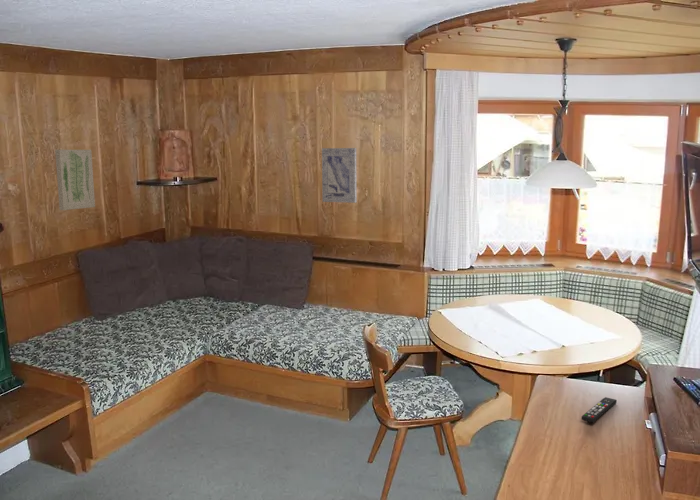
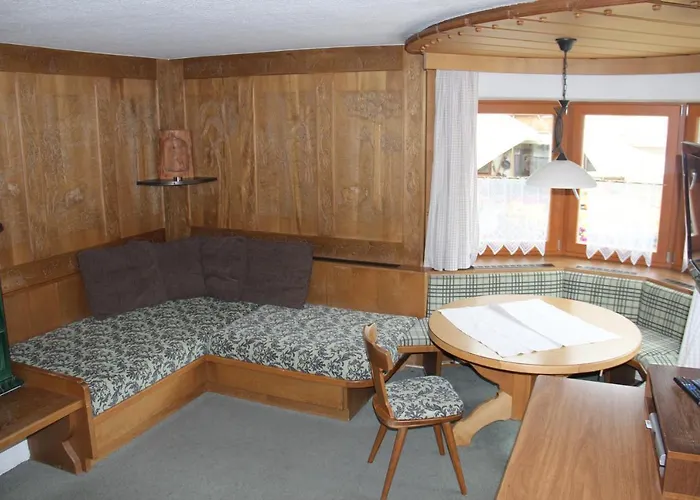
- remote control (599, 409)
- wall art (75, 179)
- wall art (339, 175)
